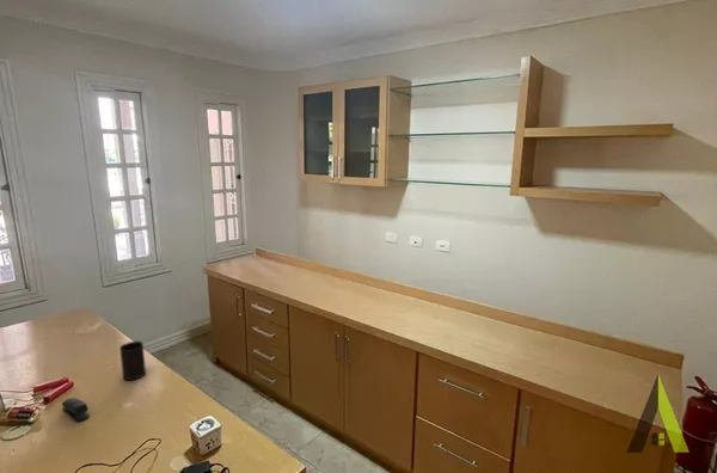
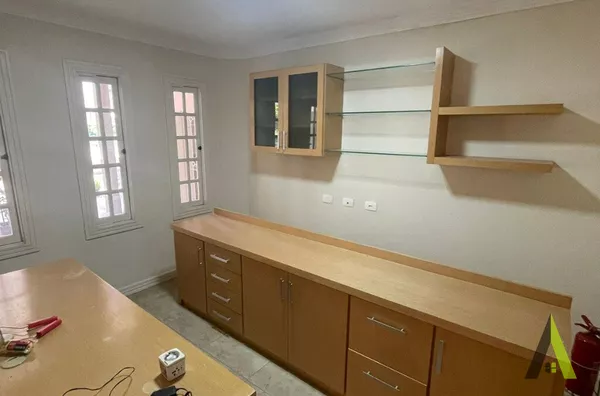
- cup (133, 360)
- stapler (74, 406)
